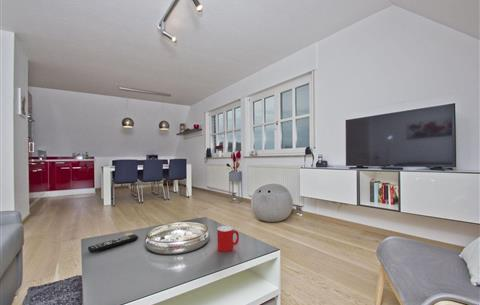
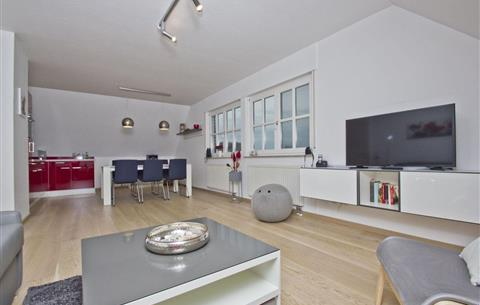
- cup (228, 238)
- remote control (114, 243)
